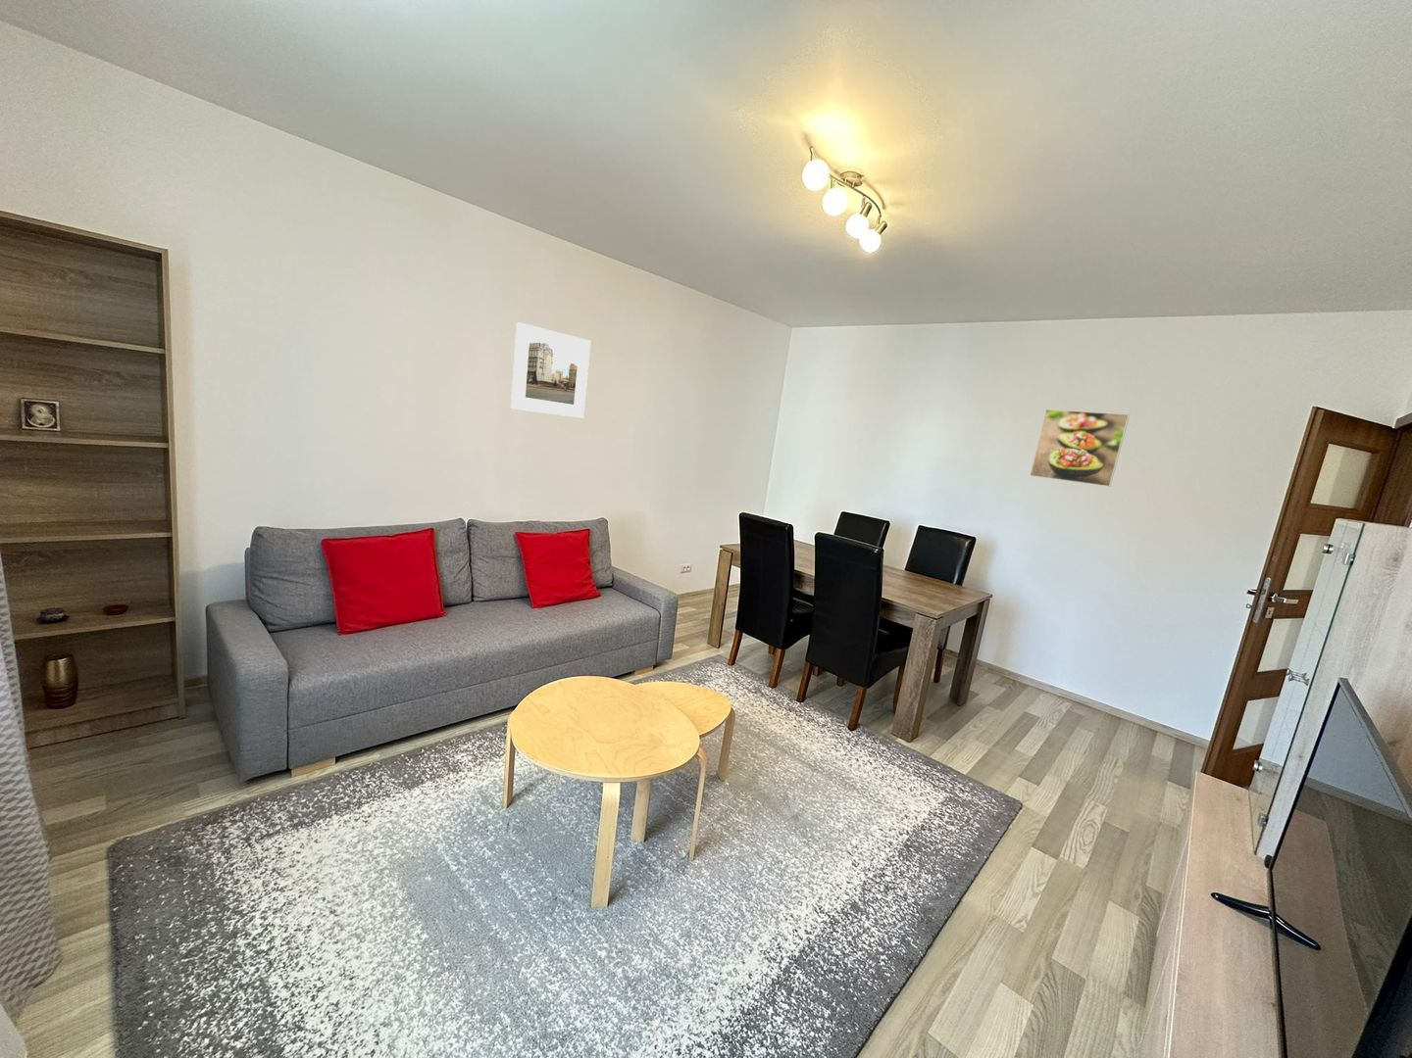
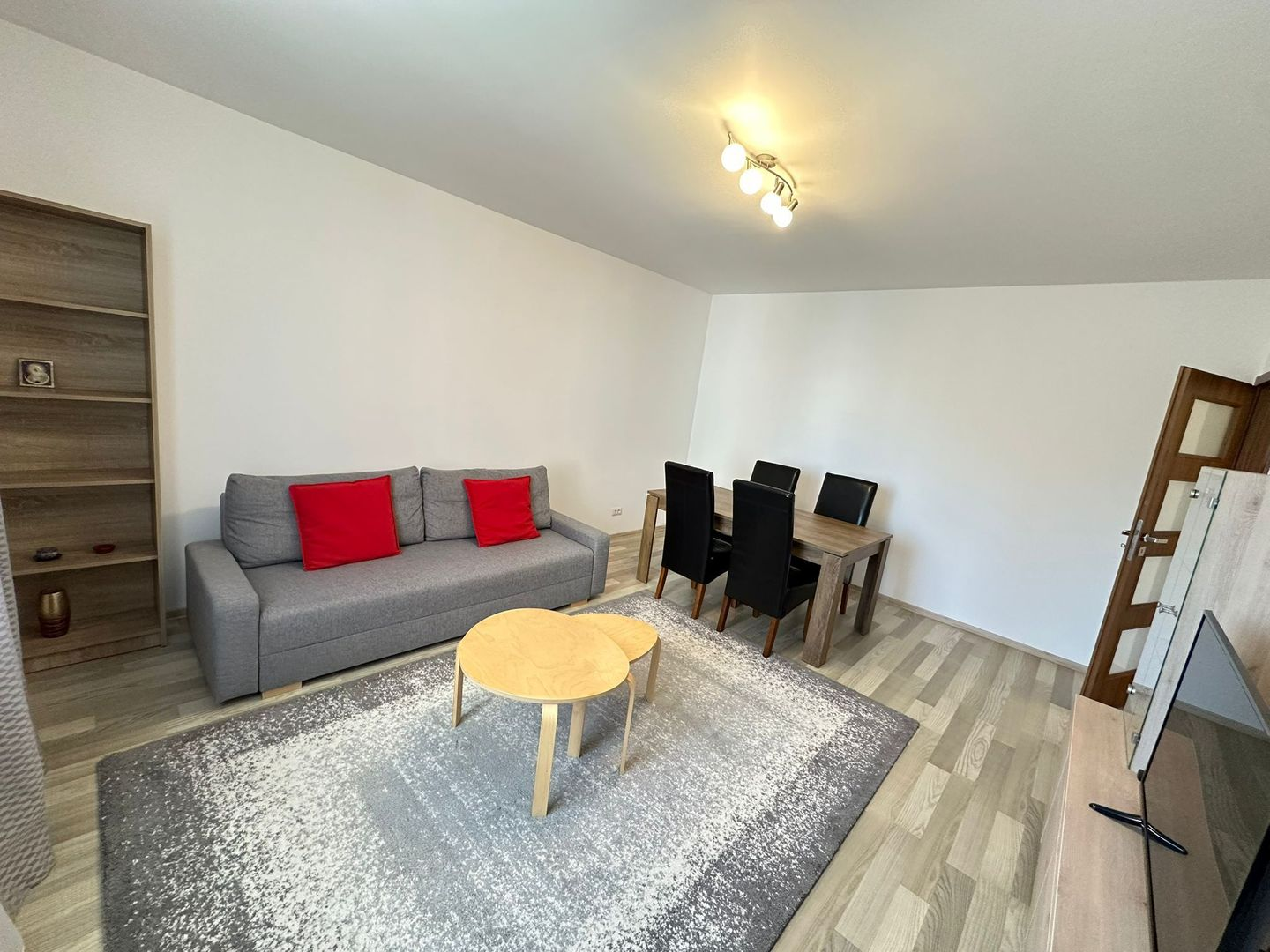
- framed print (1076, 447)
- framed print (553, 373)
